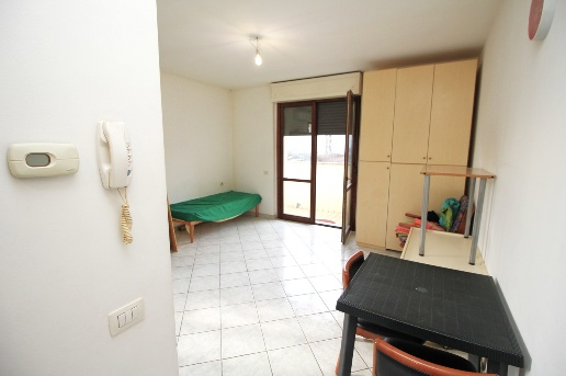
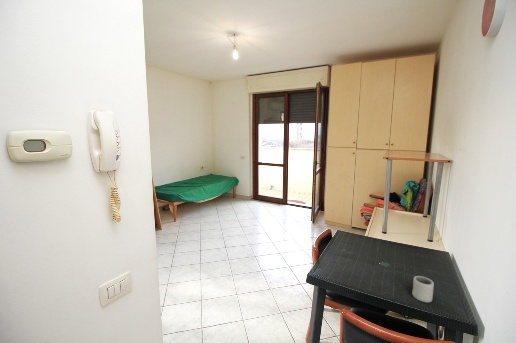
+ cup (424, 288)
